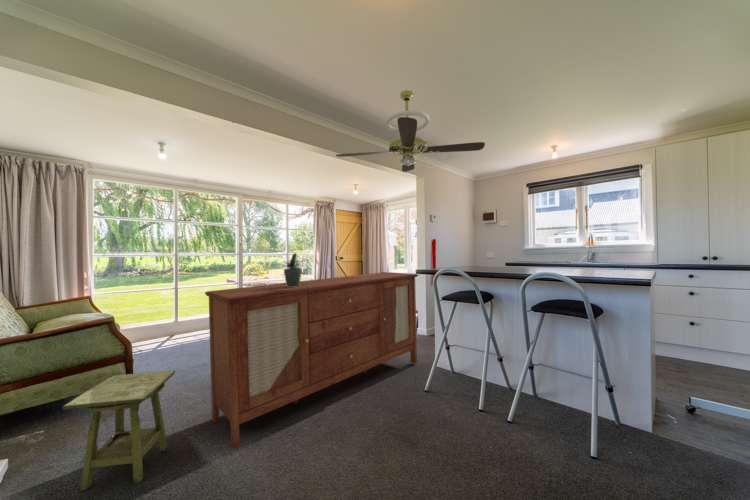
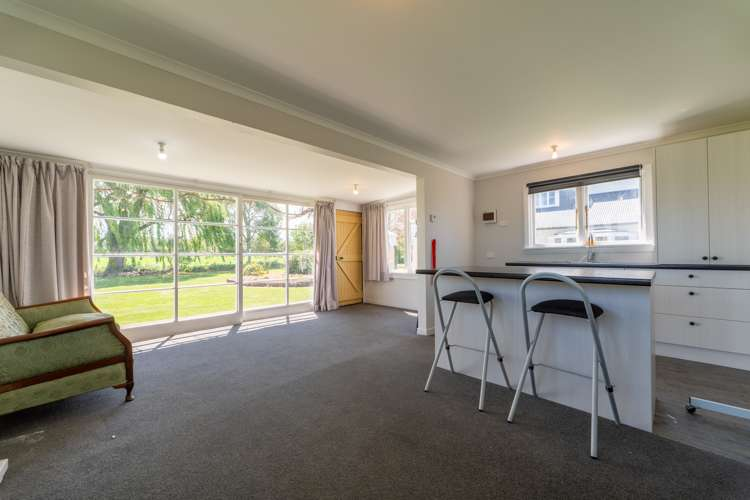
- side table (123, 427)
- ceiling fan (407, 132)
- potted plant (291, 269)
- sideboard (333, 334)
